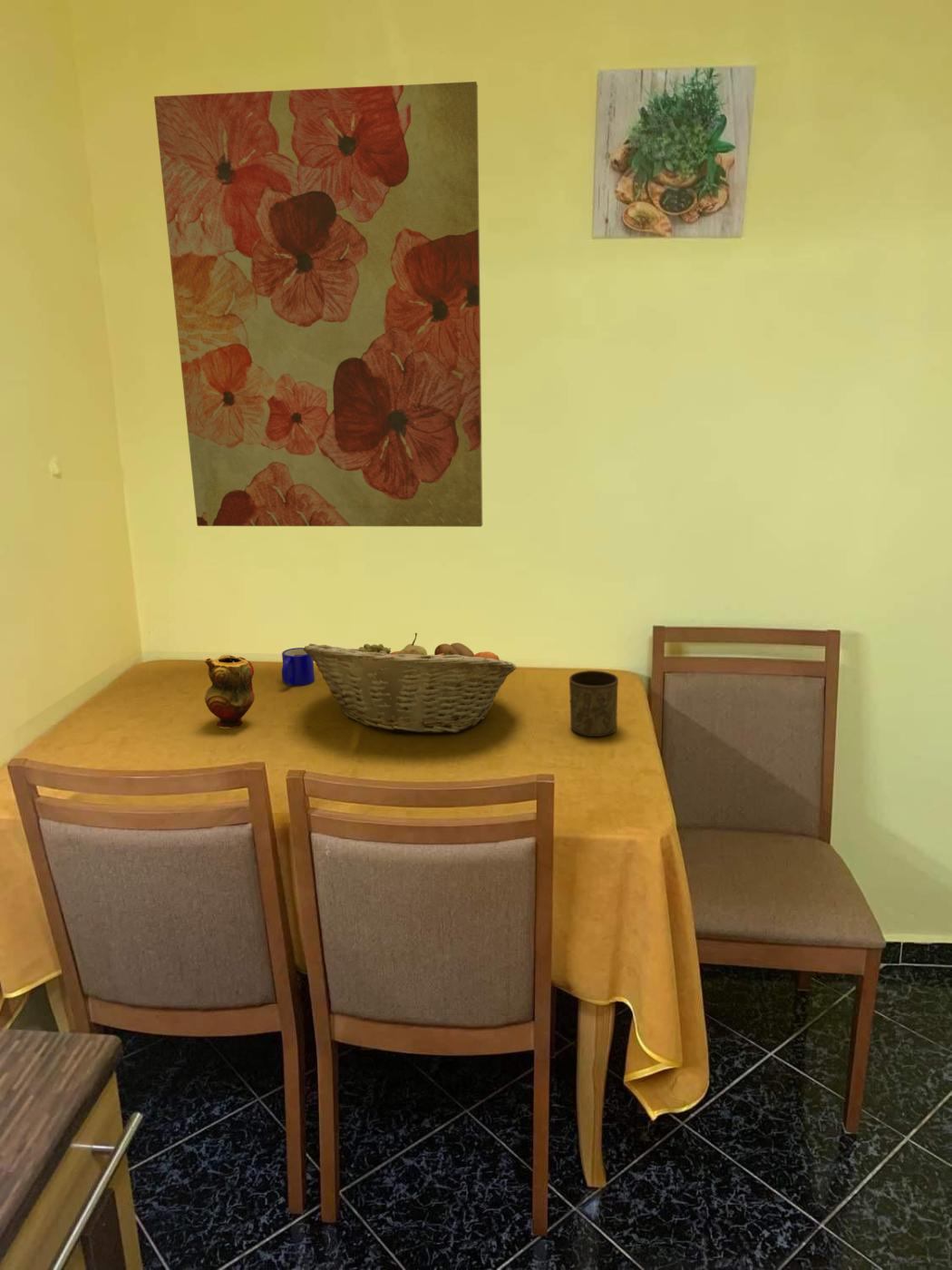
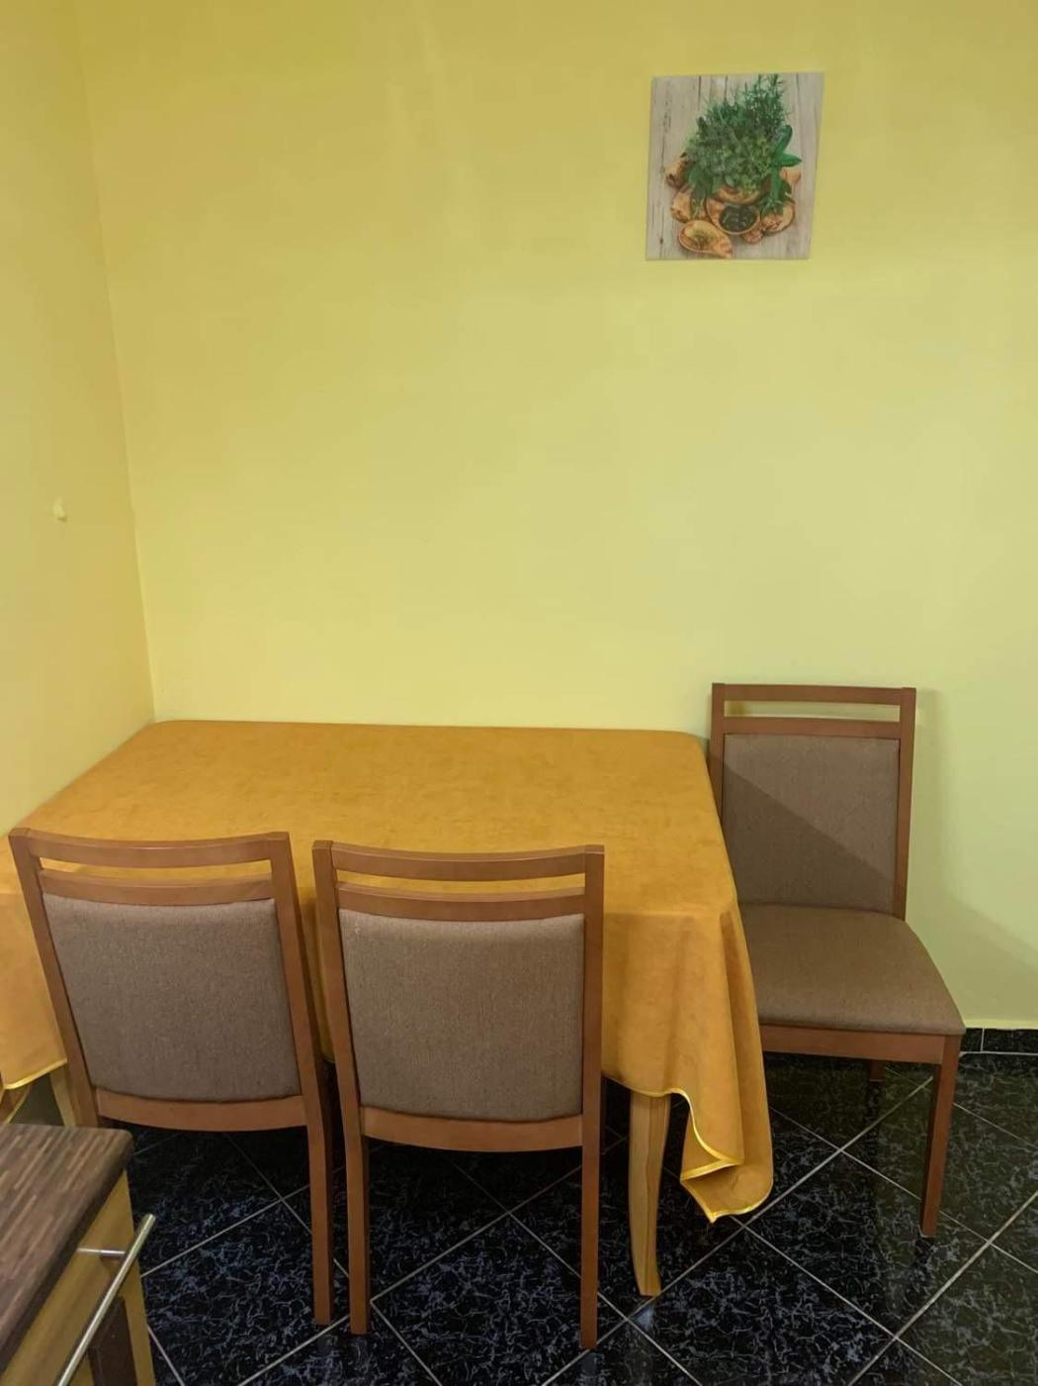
- fruit basket (409, 672)
- cup (593, 703)
- teapot (232, 688)
- wall art (326, 321)
- mug (295, 669)
